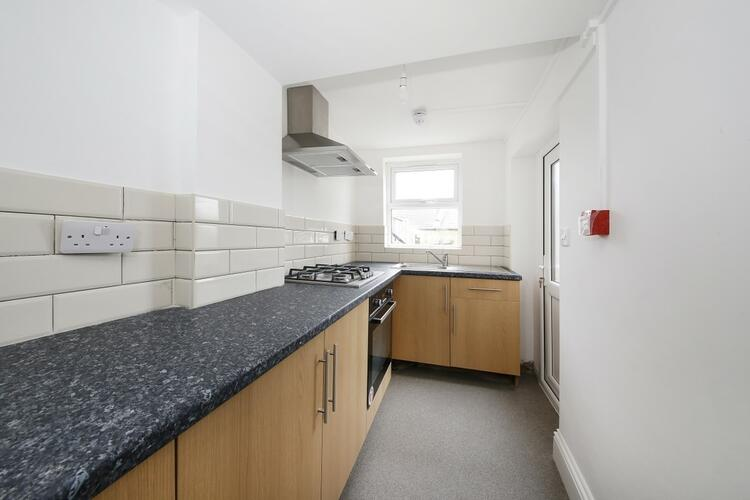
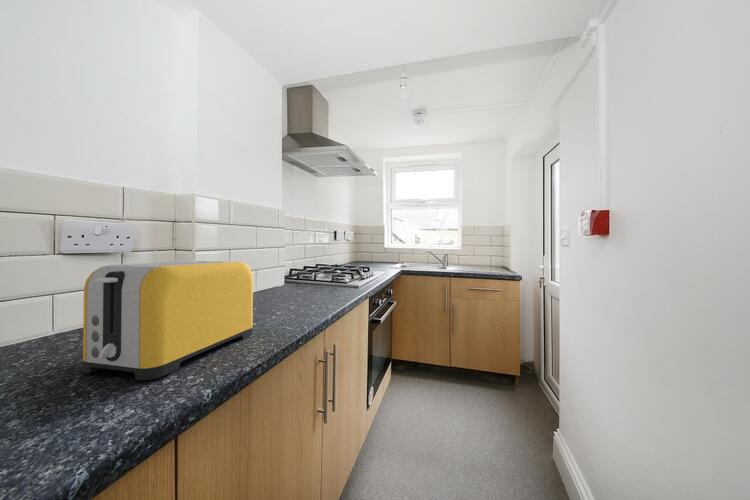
+ toaster (179, 306)
